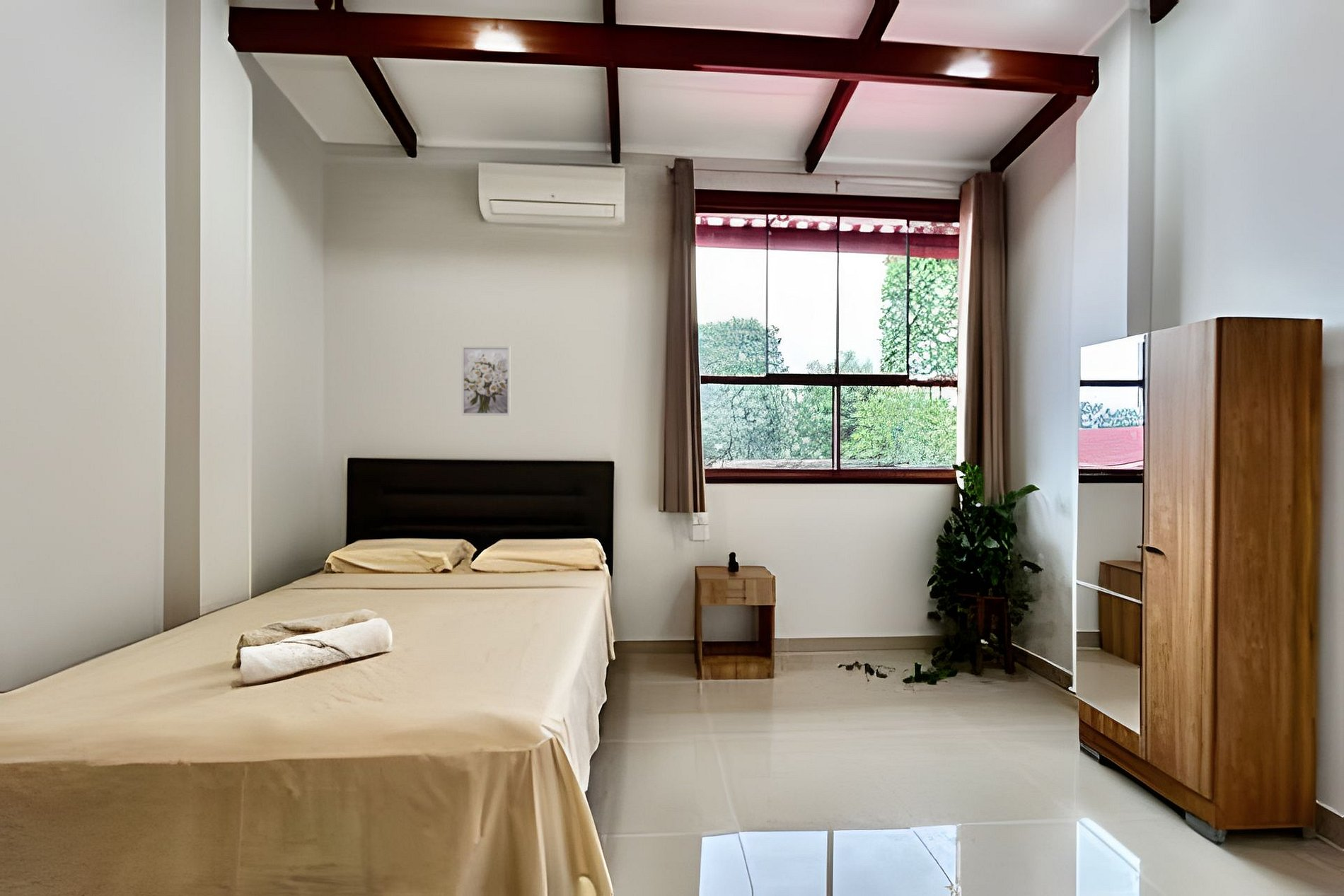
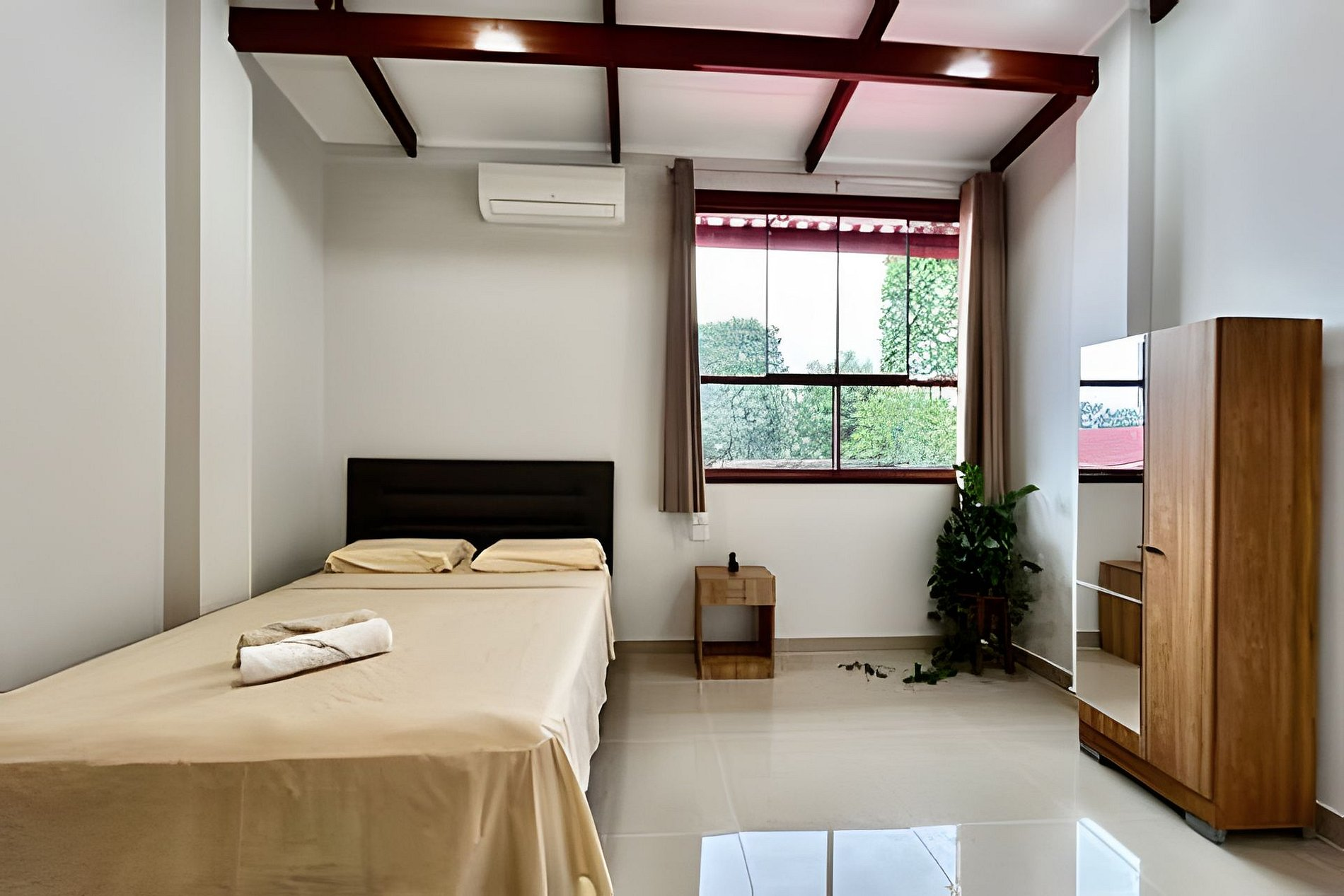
- wall art (486, 380)
